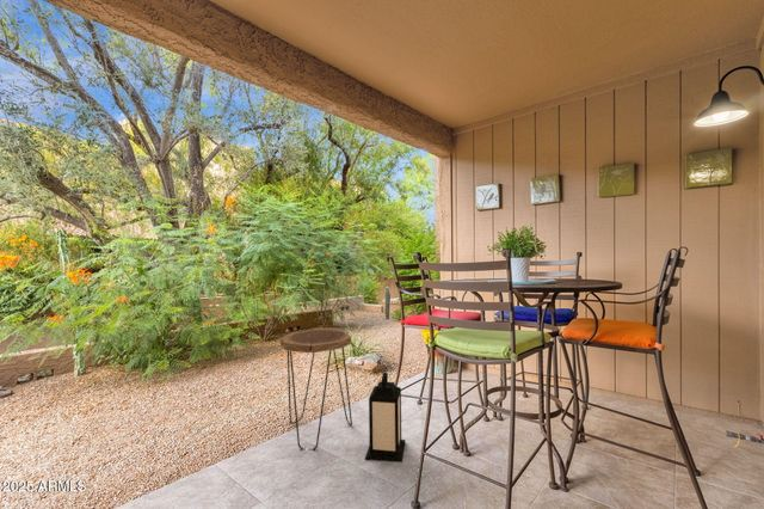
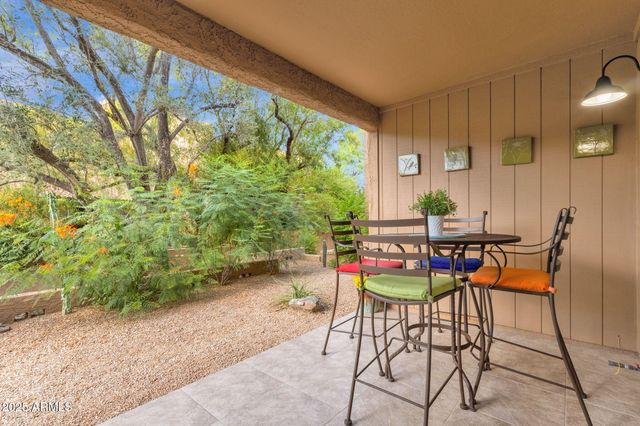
- side table (325, 384)
- lantern (386, 411)
